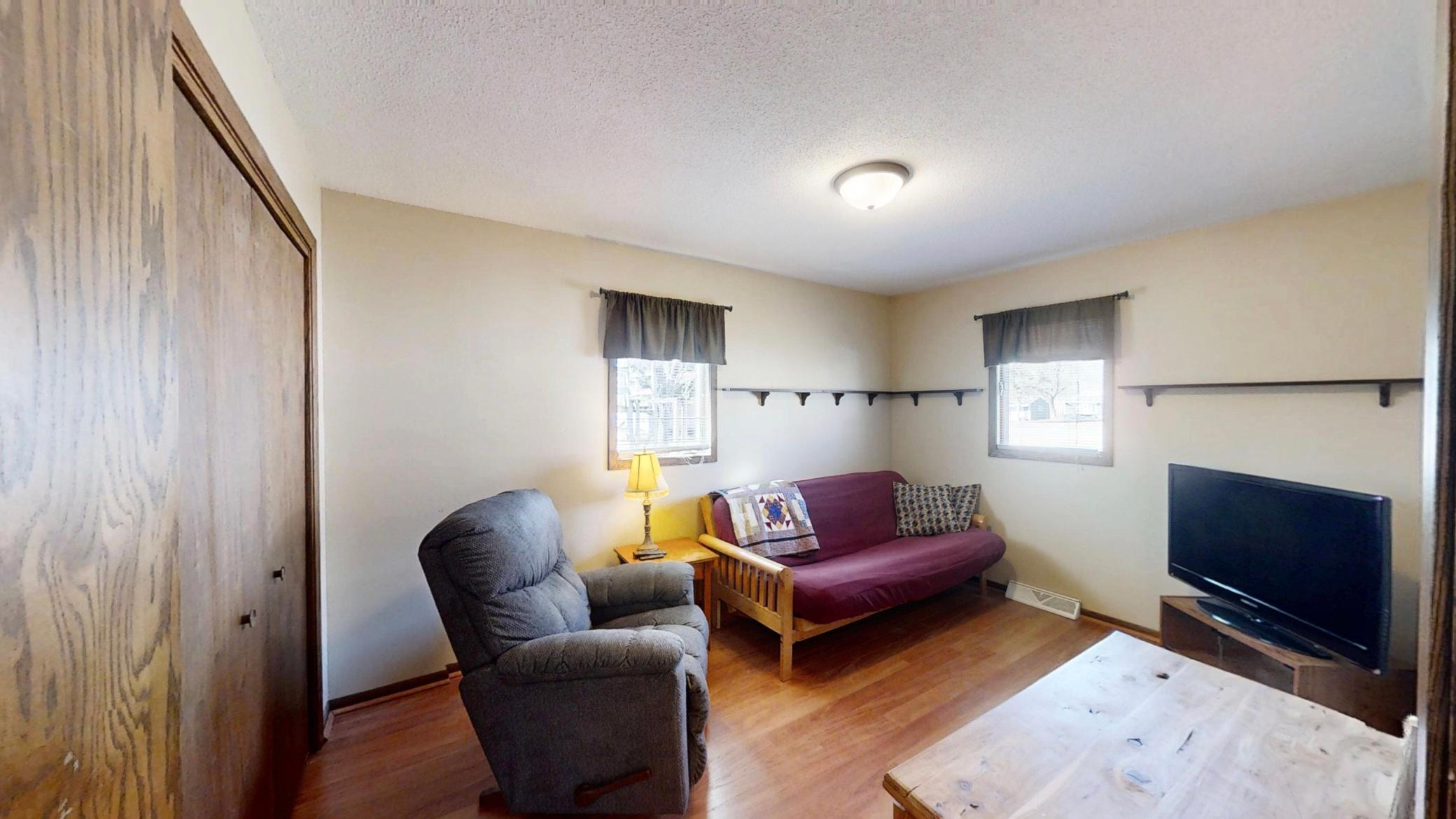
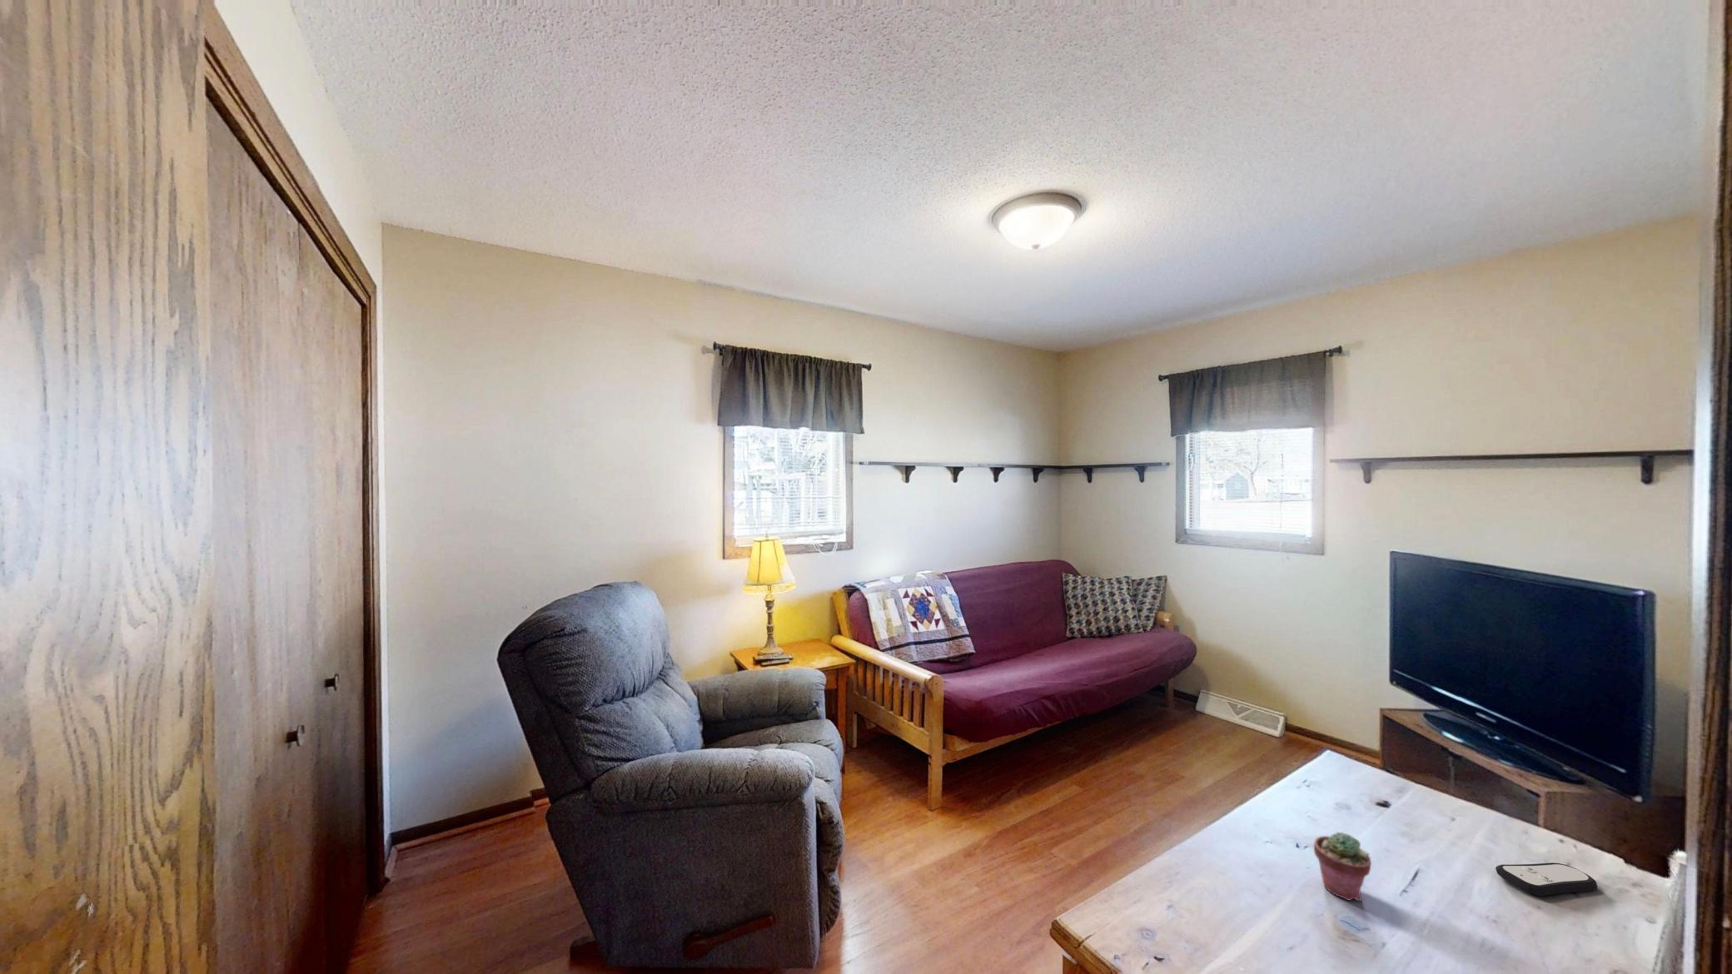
+ potted succulent (1342, 861)
+ remote control (1548, 878)
